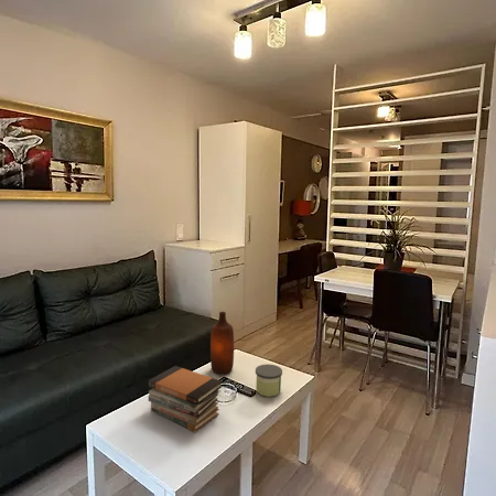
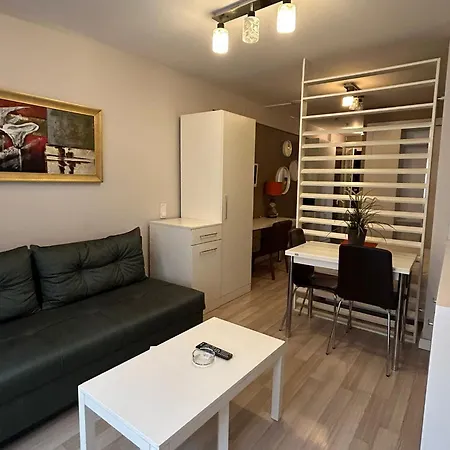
- book stack (184, 396)
- candle (268, 380)
- bottle (222, 341)
